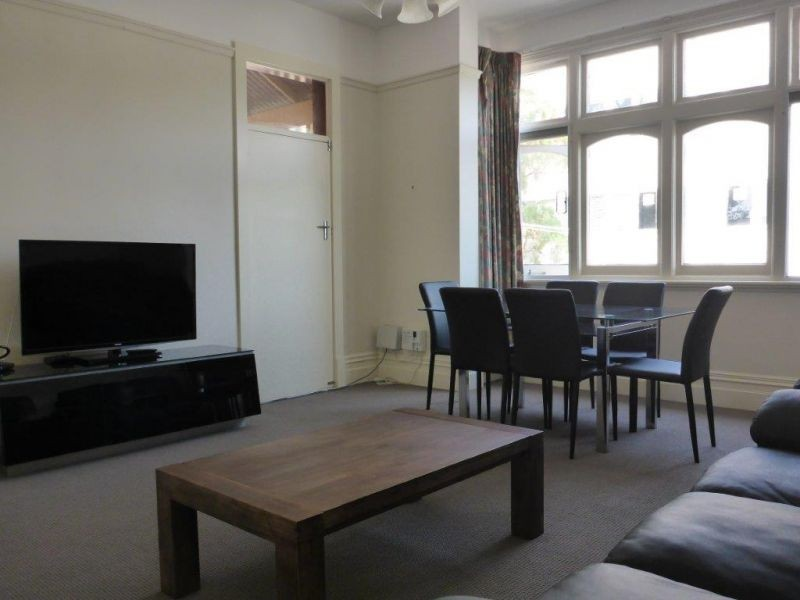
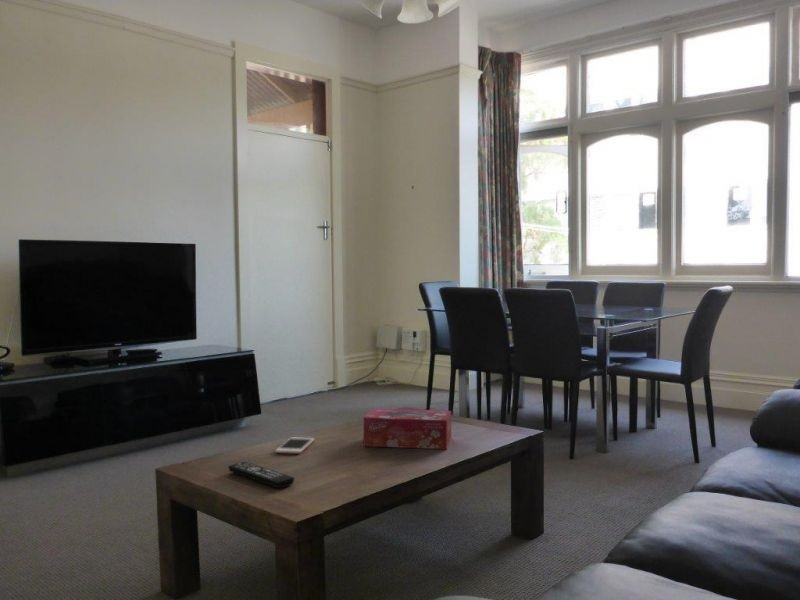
+ tissue box (408, 428)
+ cell phone (295, 445)
+ remote control (260, 474)
